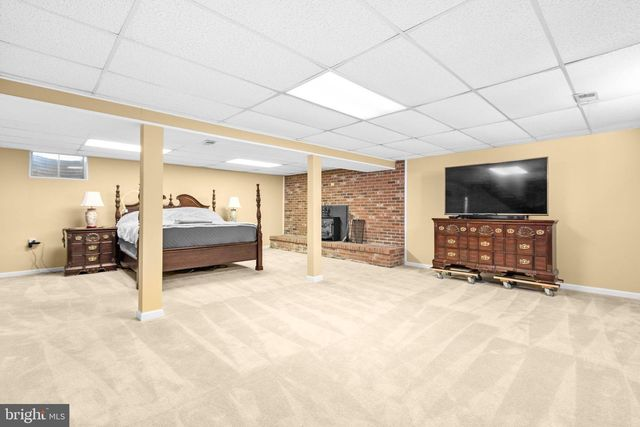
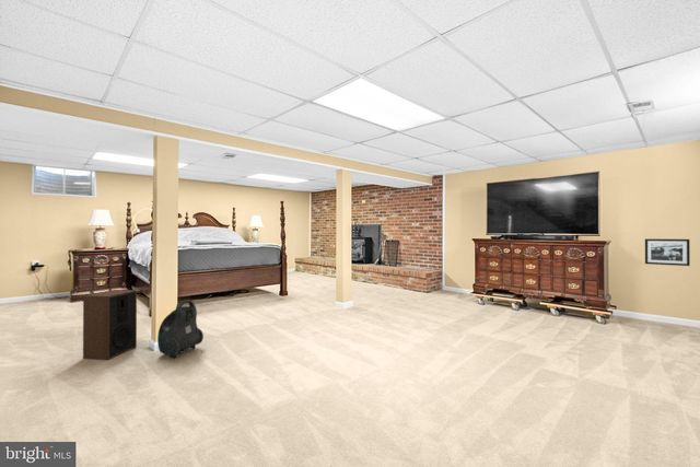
+ picture frame (666, 252)
+ vacuum cleaner (179, 326)
+ speaker (110, 323)
